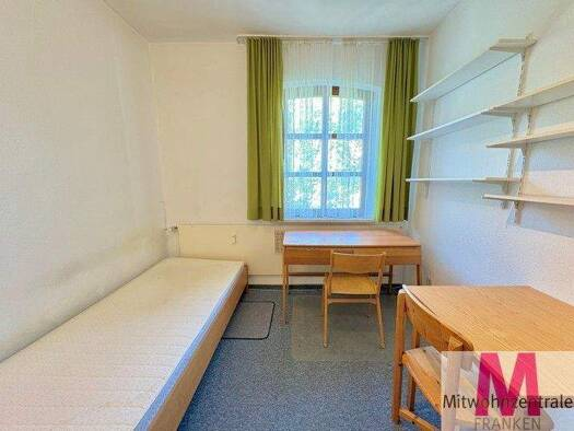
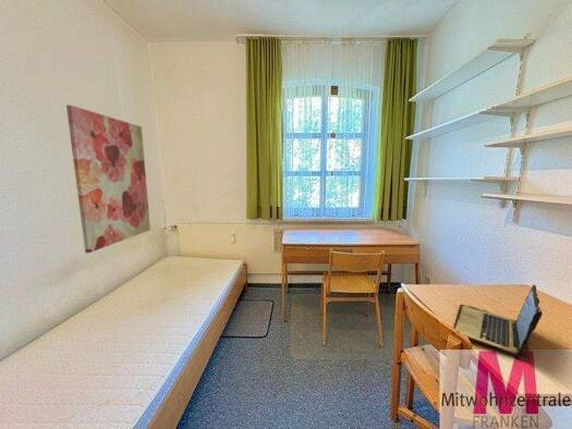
+ laptop (488, 311)
+ wall art (117, 181)
